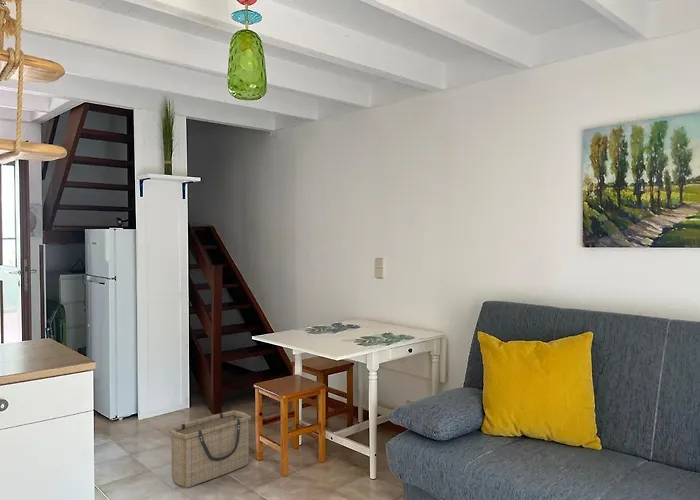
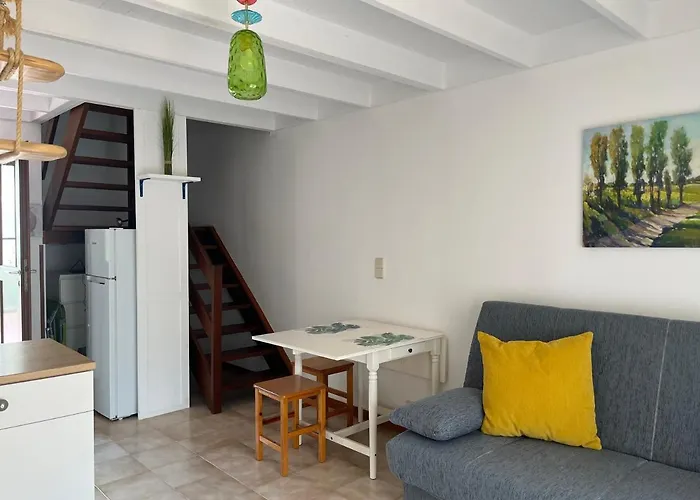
- basket (211, 447)
